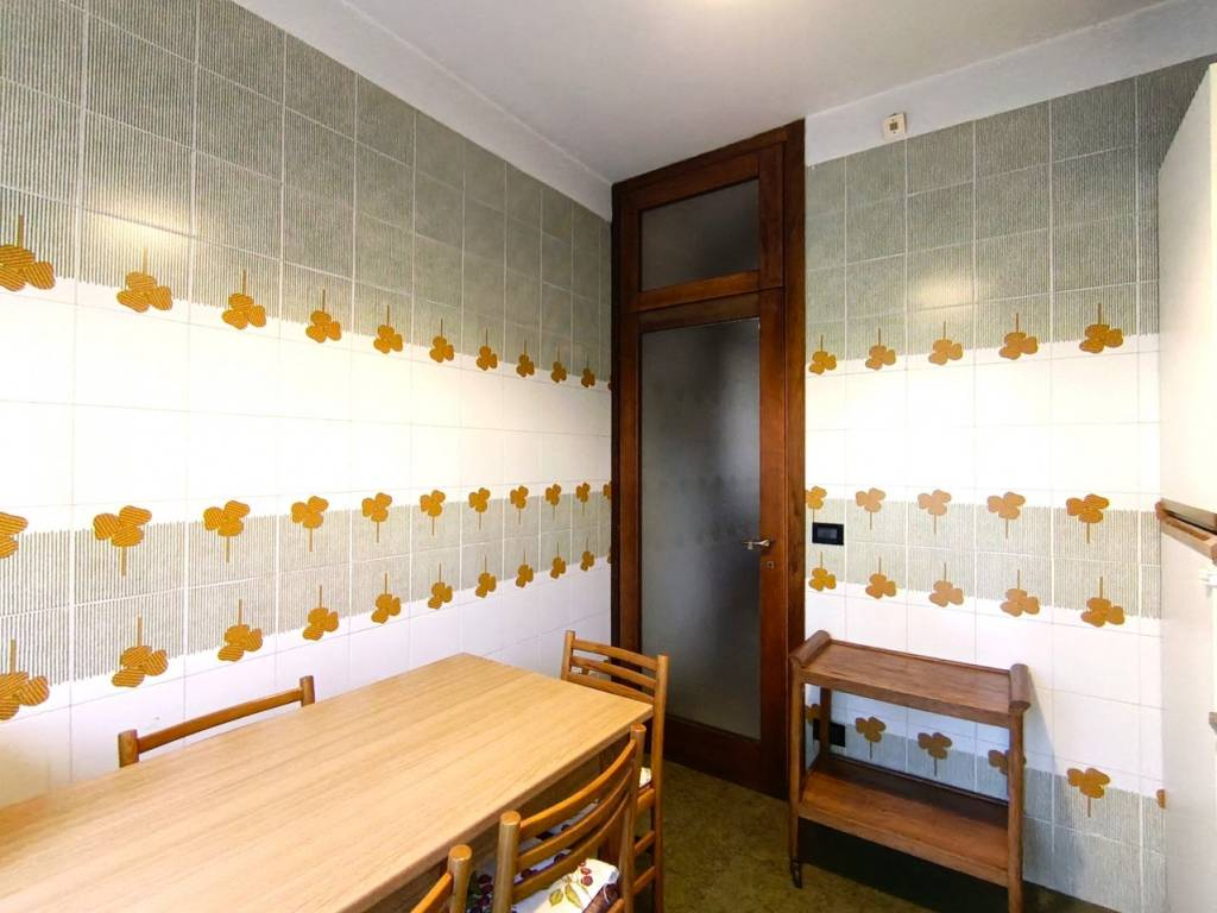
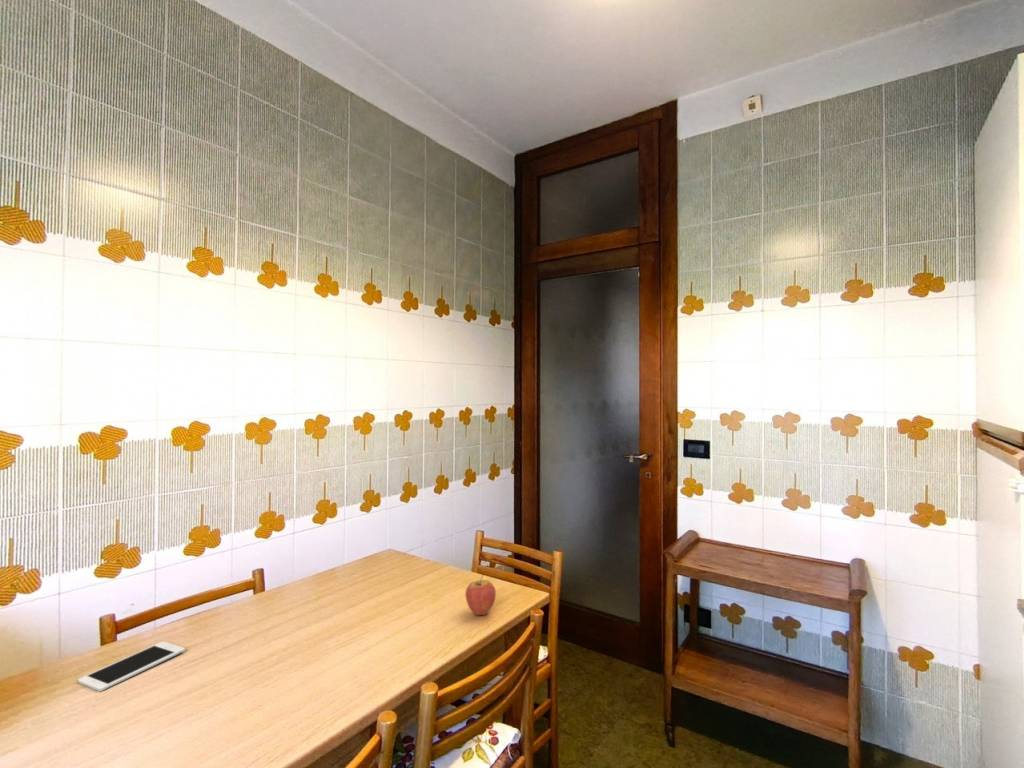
+ fruit (480, 594)
+ cell phone (134, 664)
